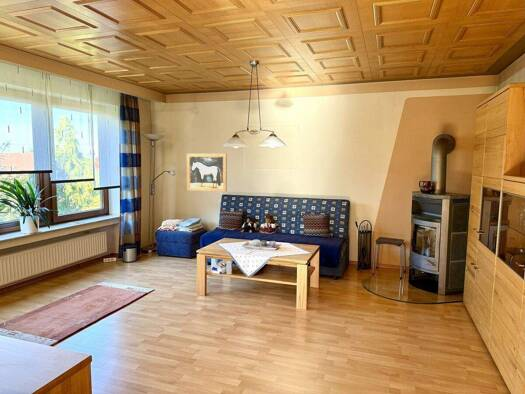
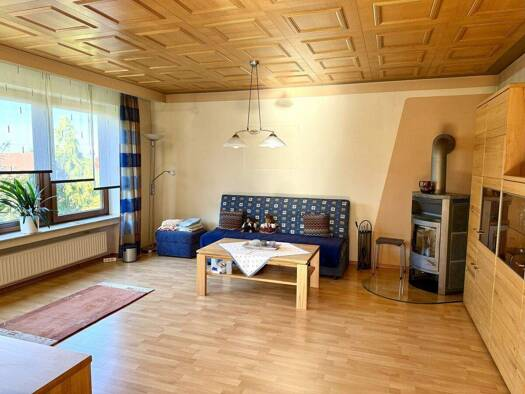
- wall art (206, 172)
